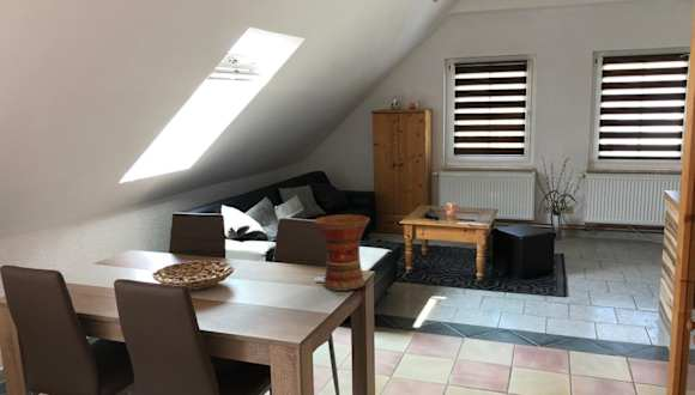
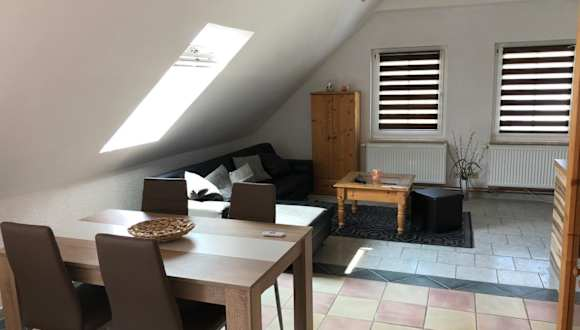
- vase (342, 251)
